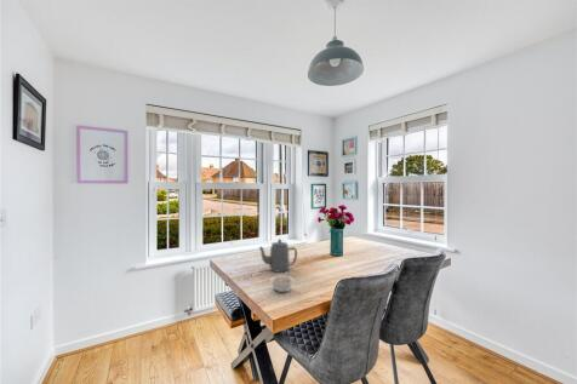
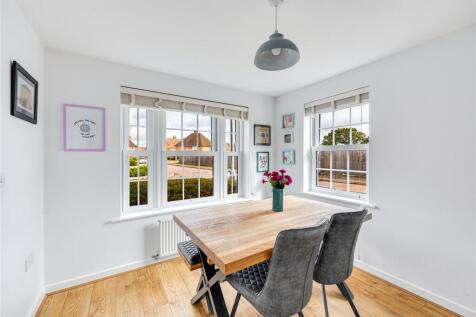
- teapot (278, 253)
- legume (281, 282)
